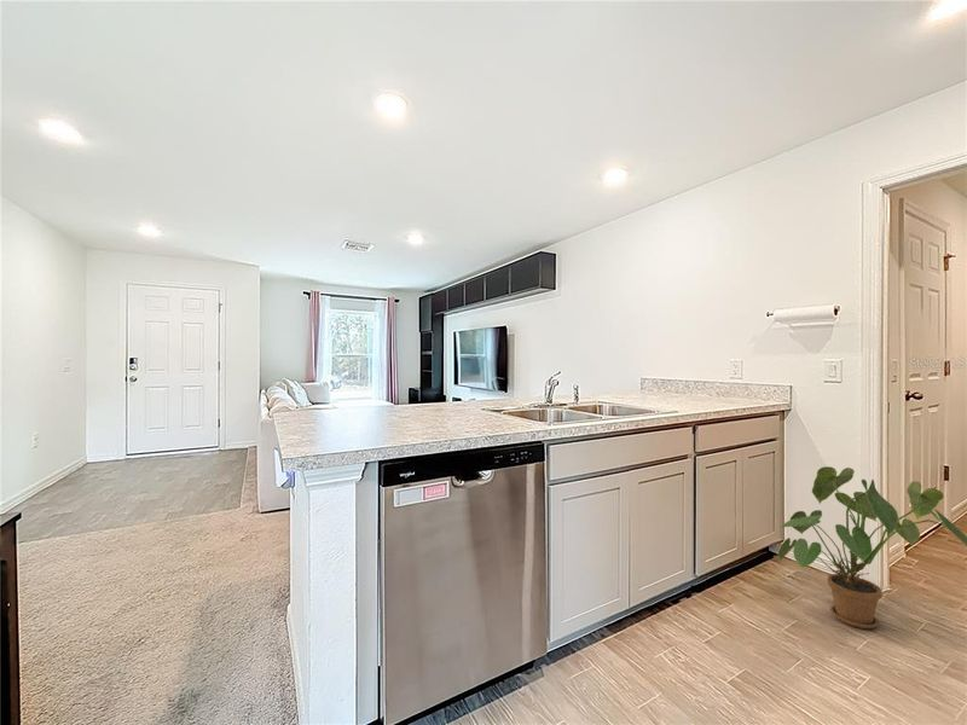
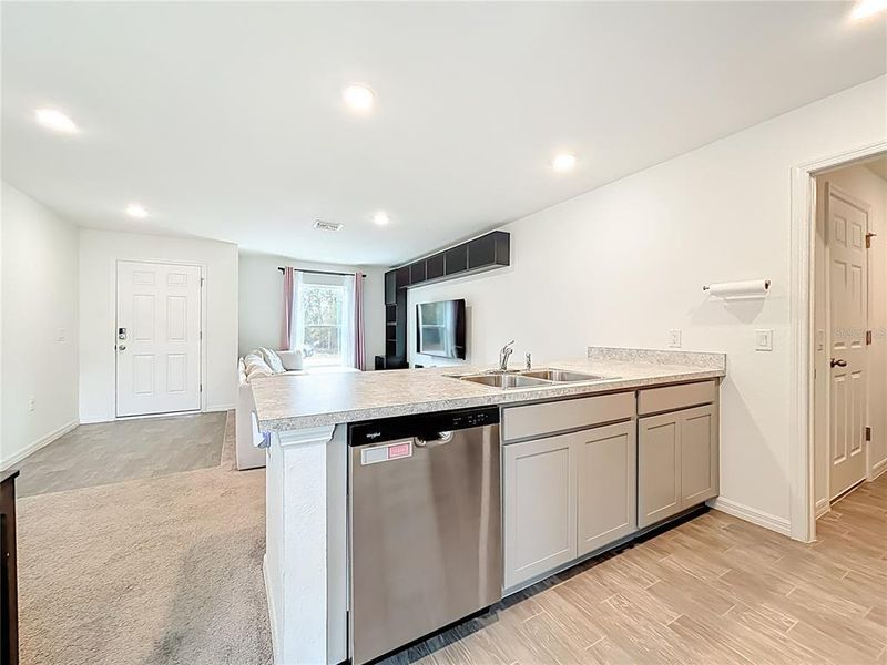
- house plant (864, 543)
